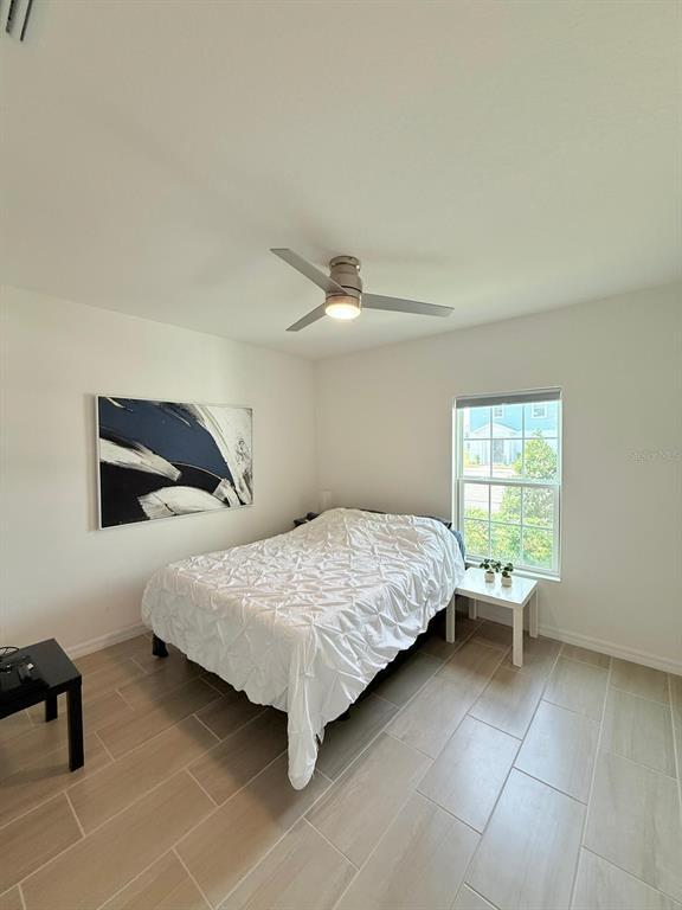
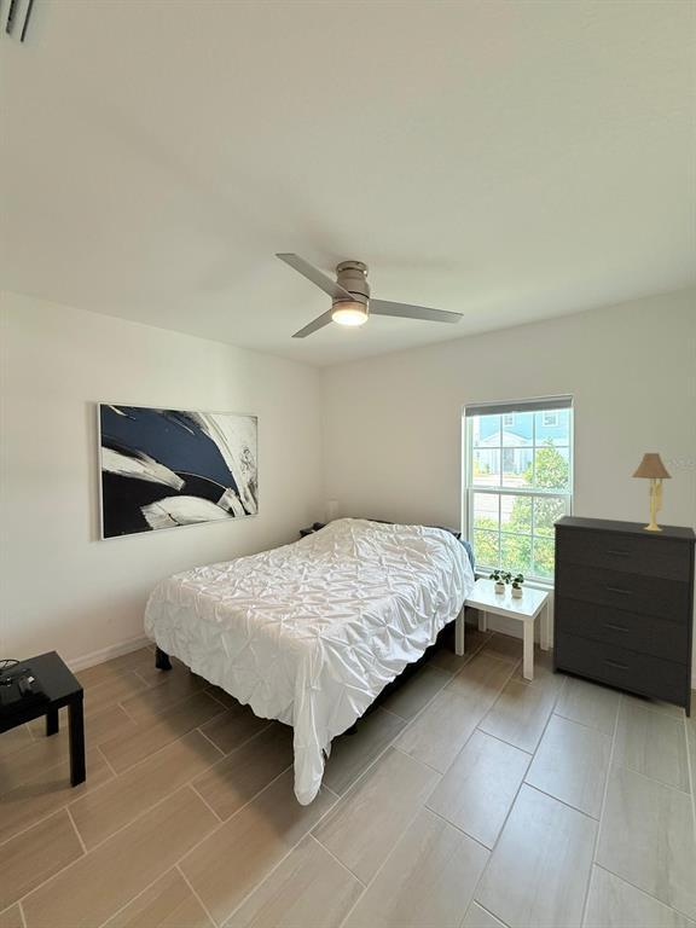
+ table lamp (650, 488)
+ dresser (619, 603)
